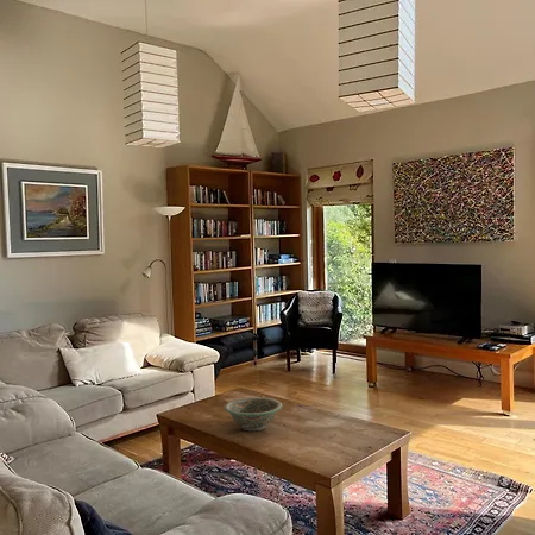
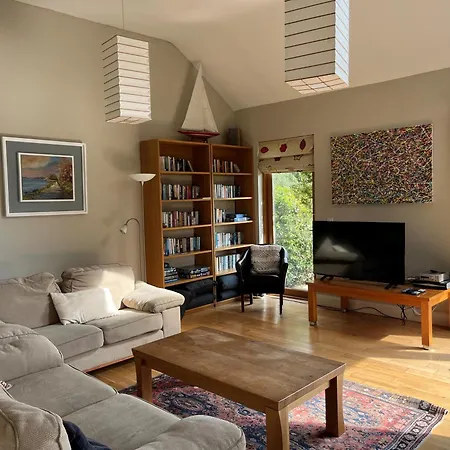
- decorative bowl (253, 416)
